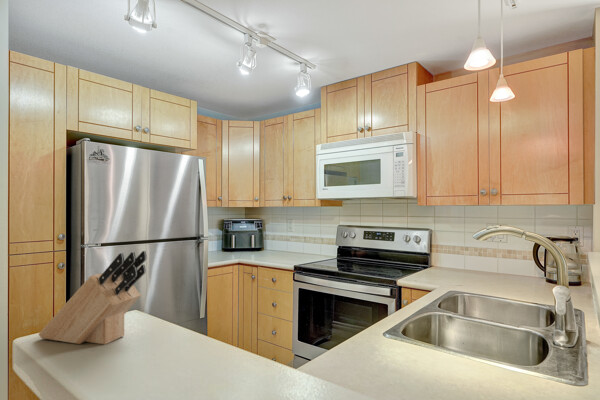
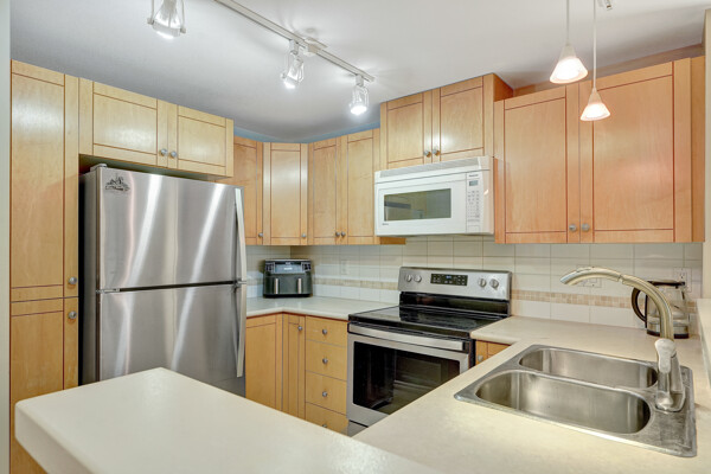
- knife block (96, 293)
